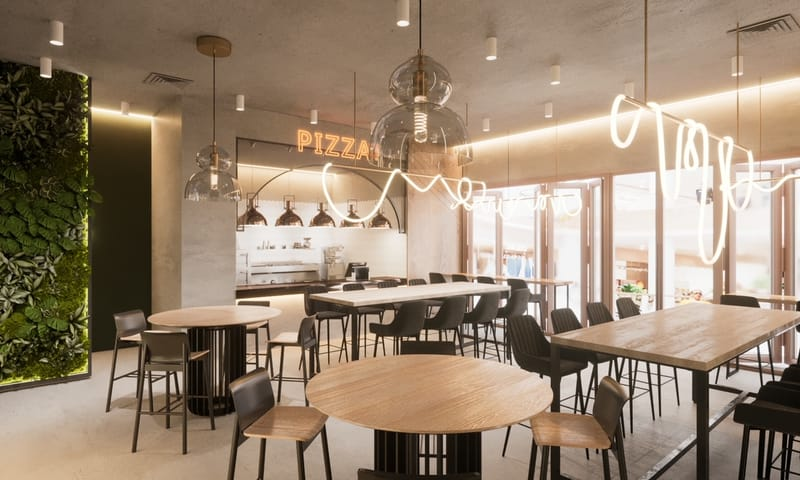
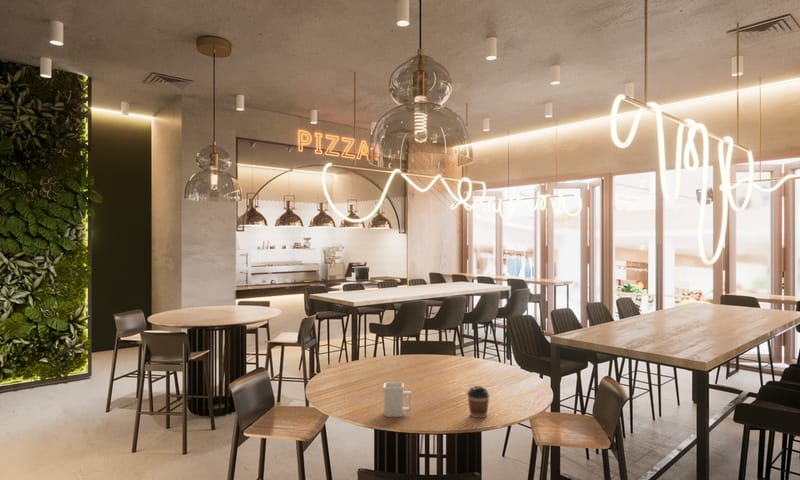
+ coffee cup (478, 400)
+ mug (397, 399)
